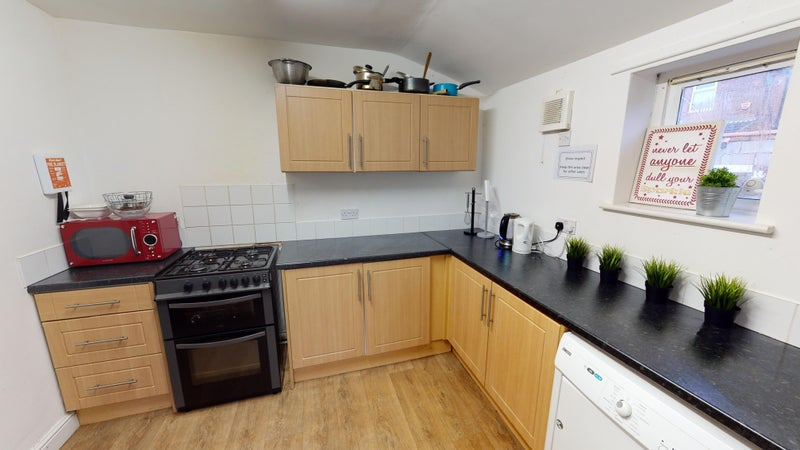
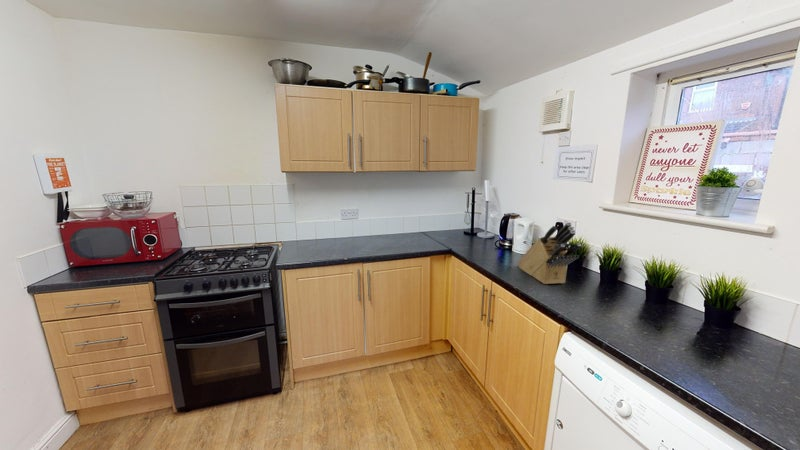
+ knife block (547, 249)
